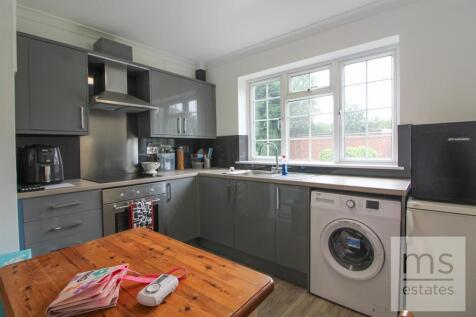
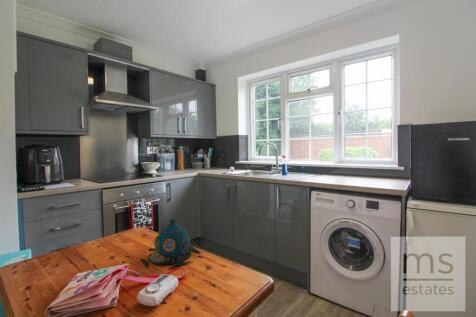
+ teapot (171, 237)
